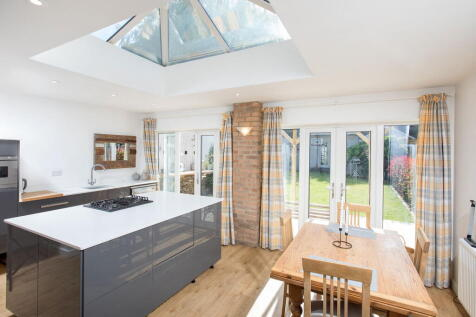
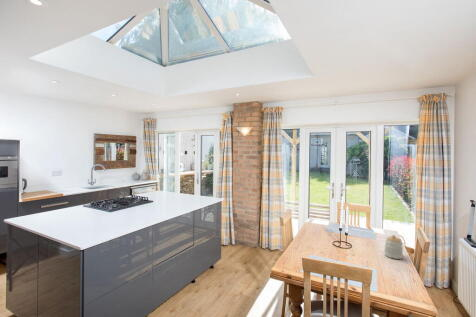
+ jar (393, 245)
